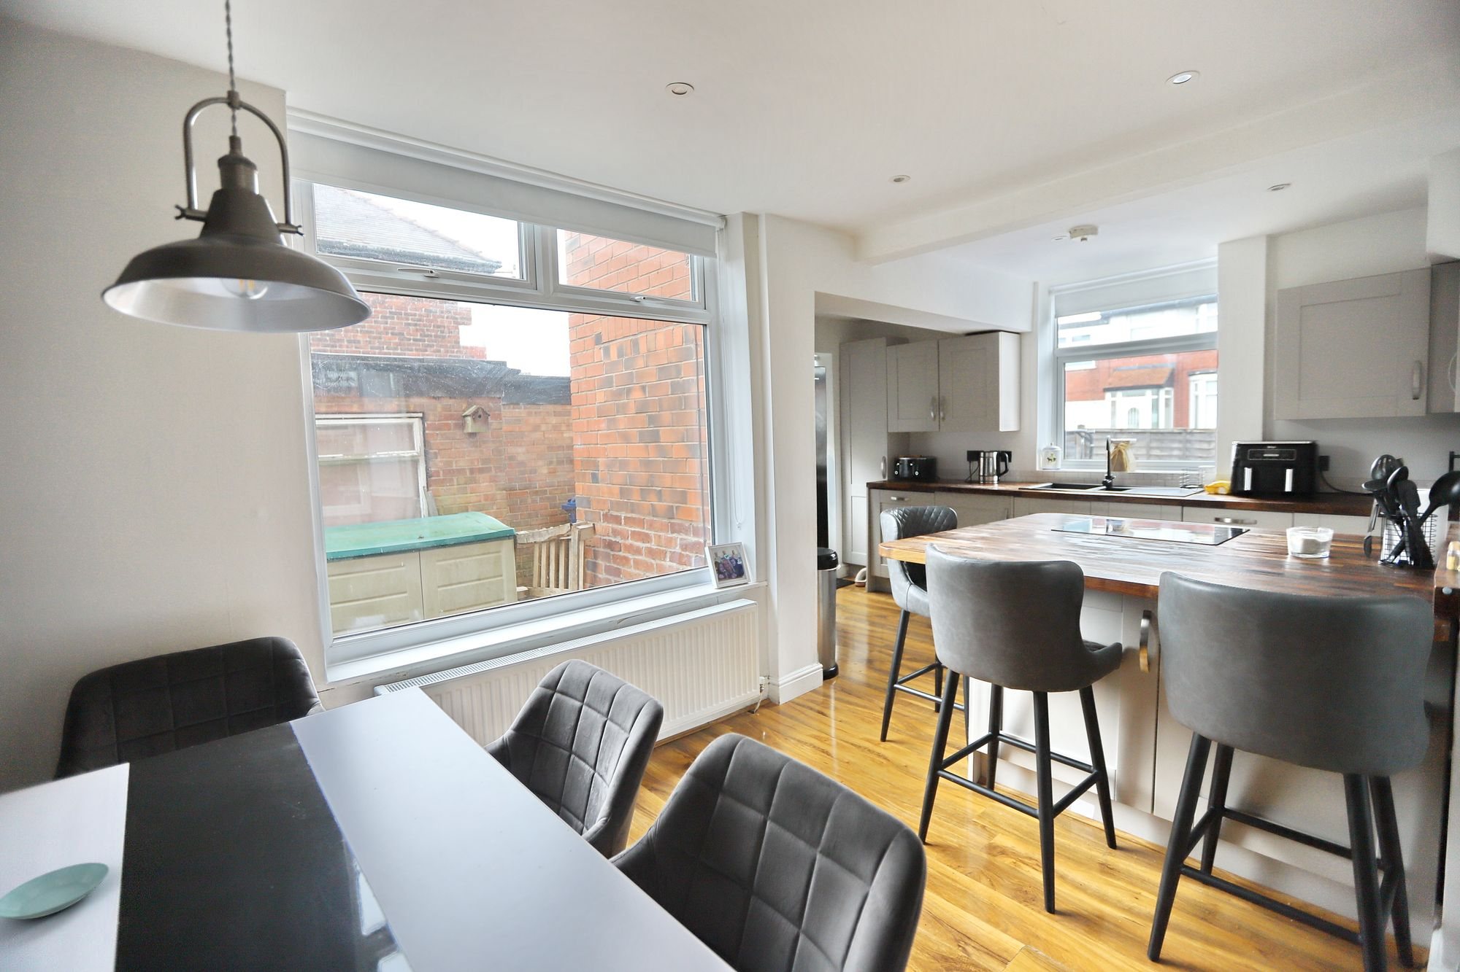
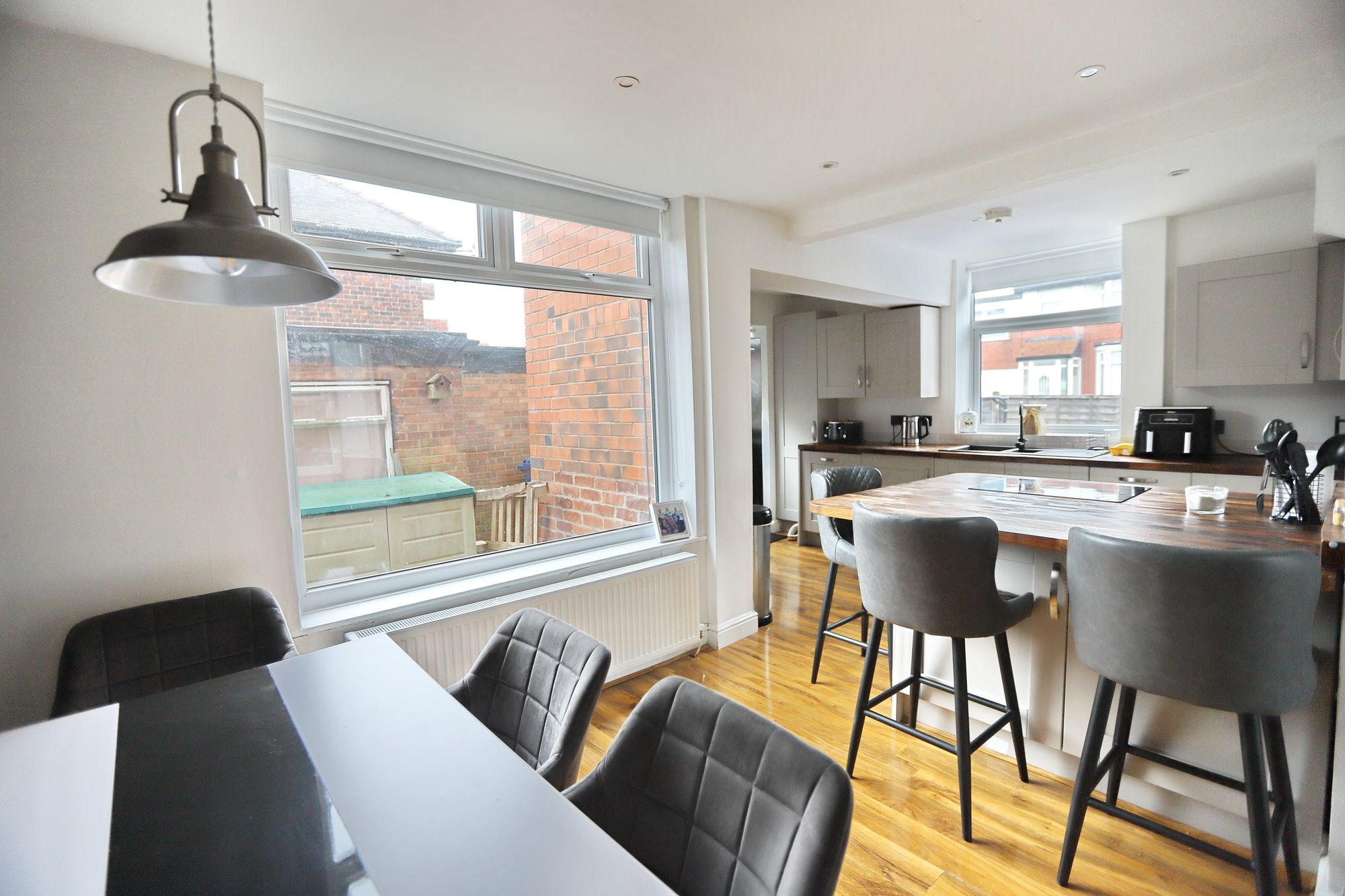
- saucer (54, 895)
